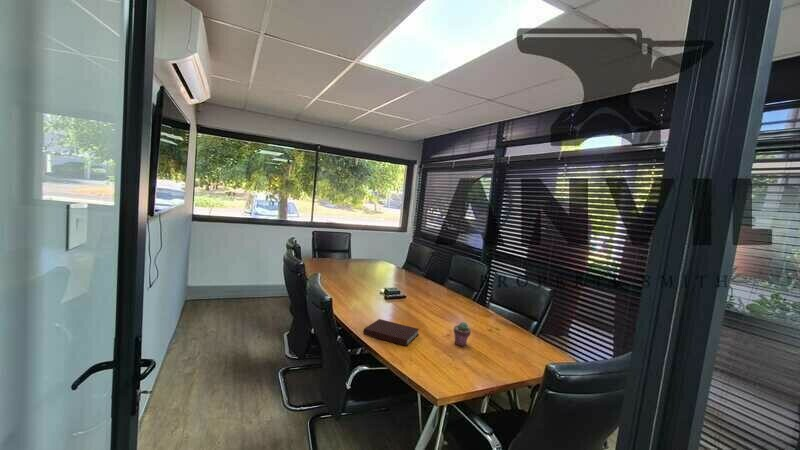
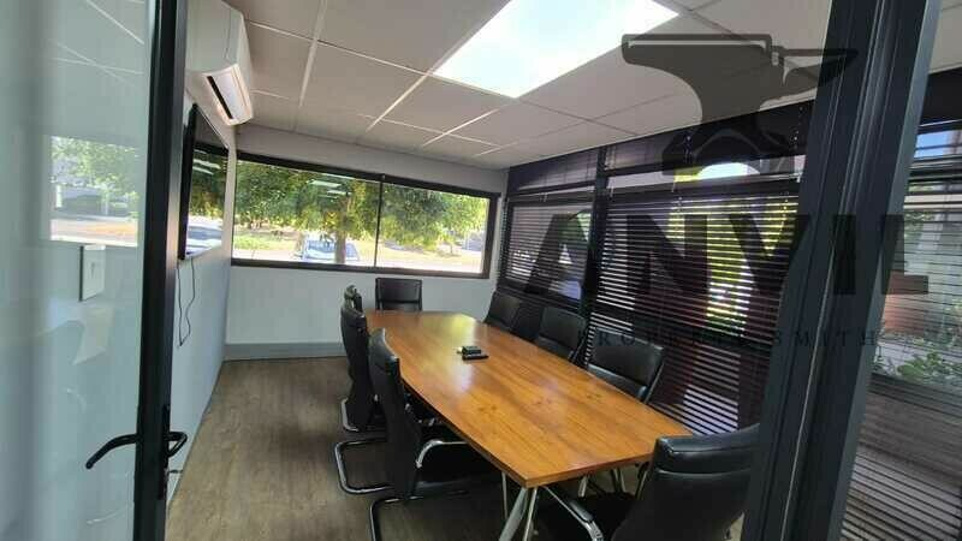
- notebook (391, 331)
- potted succulent (461, 333)
